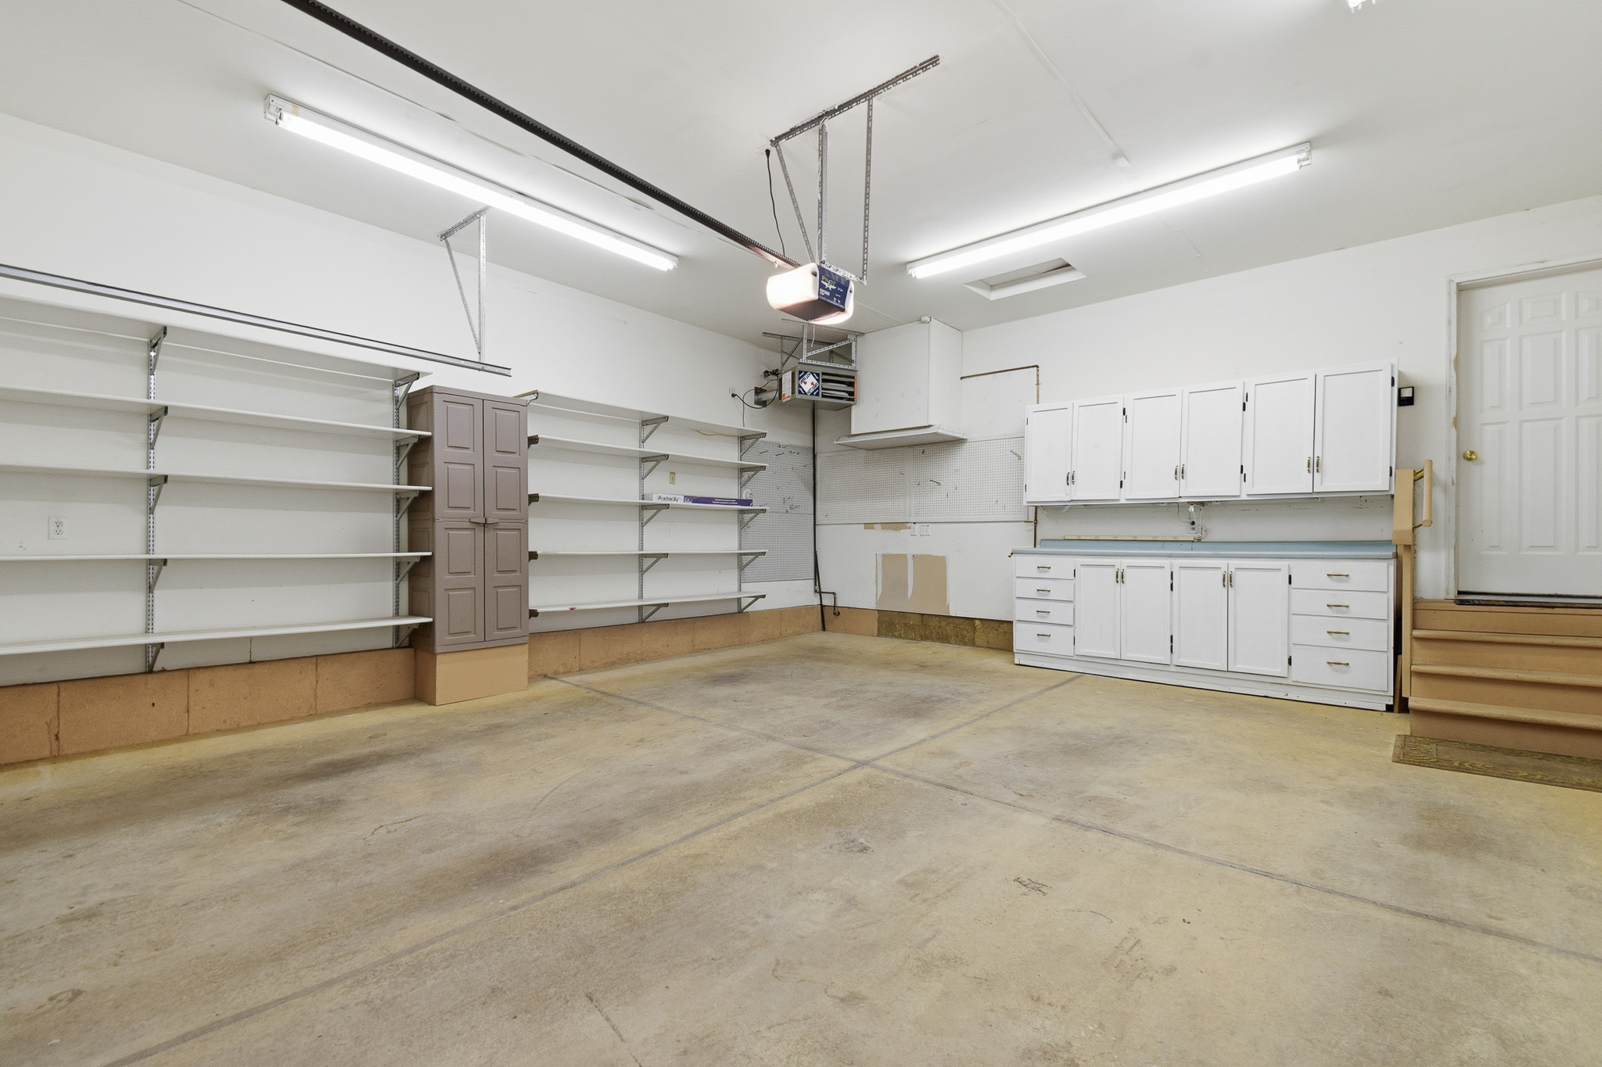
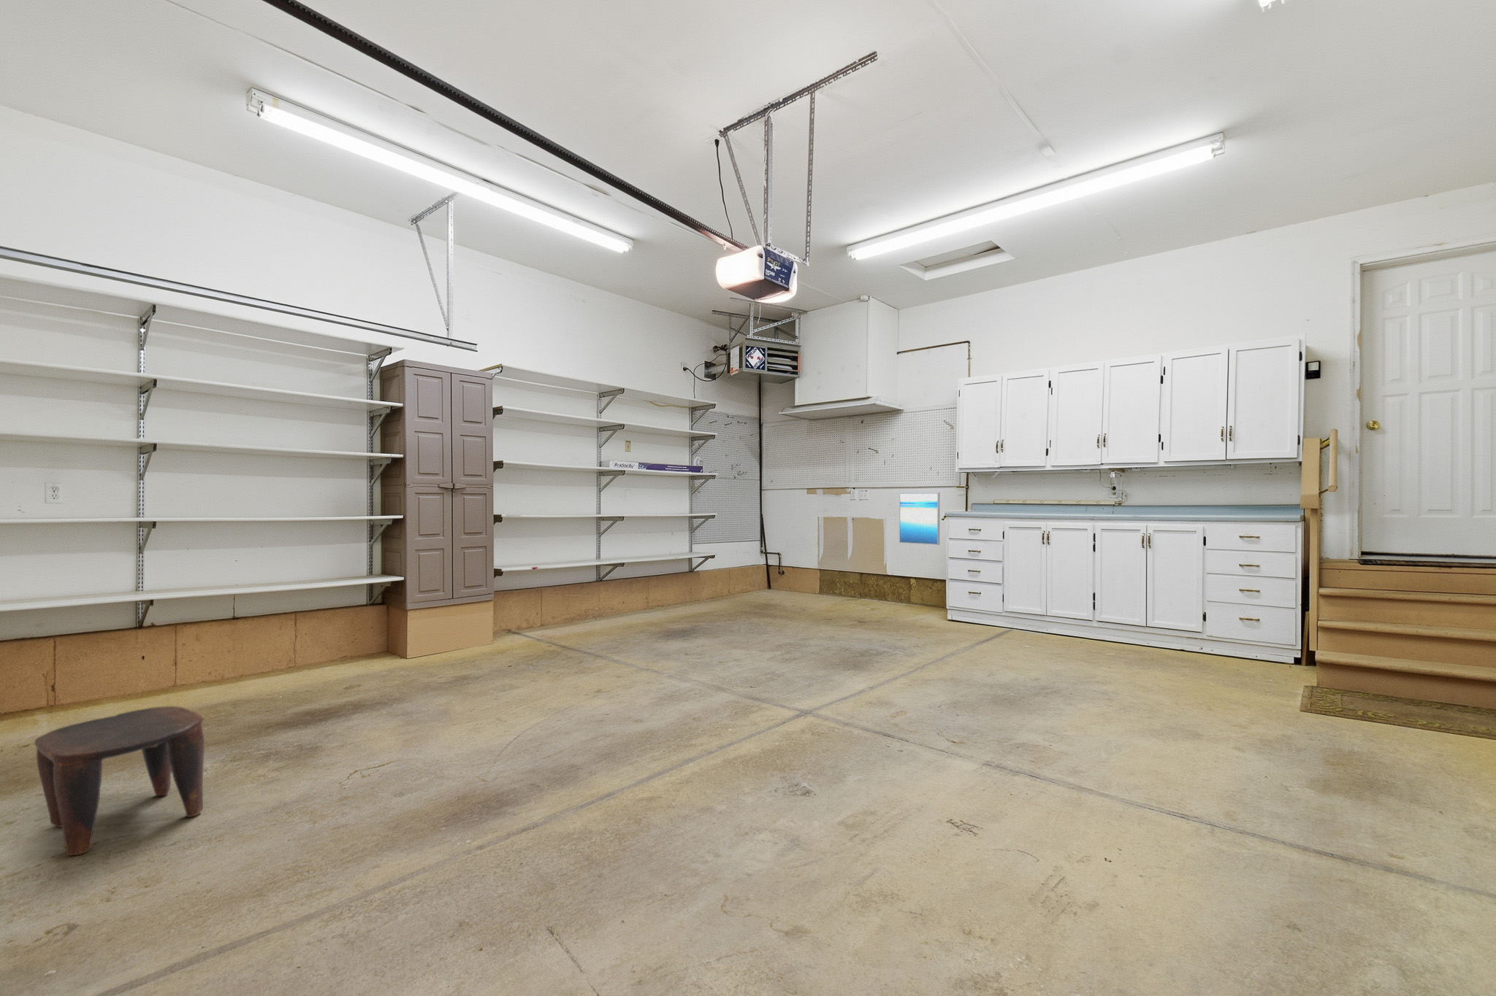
+ wall art (919, 518)
+ stool (119, 755)
